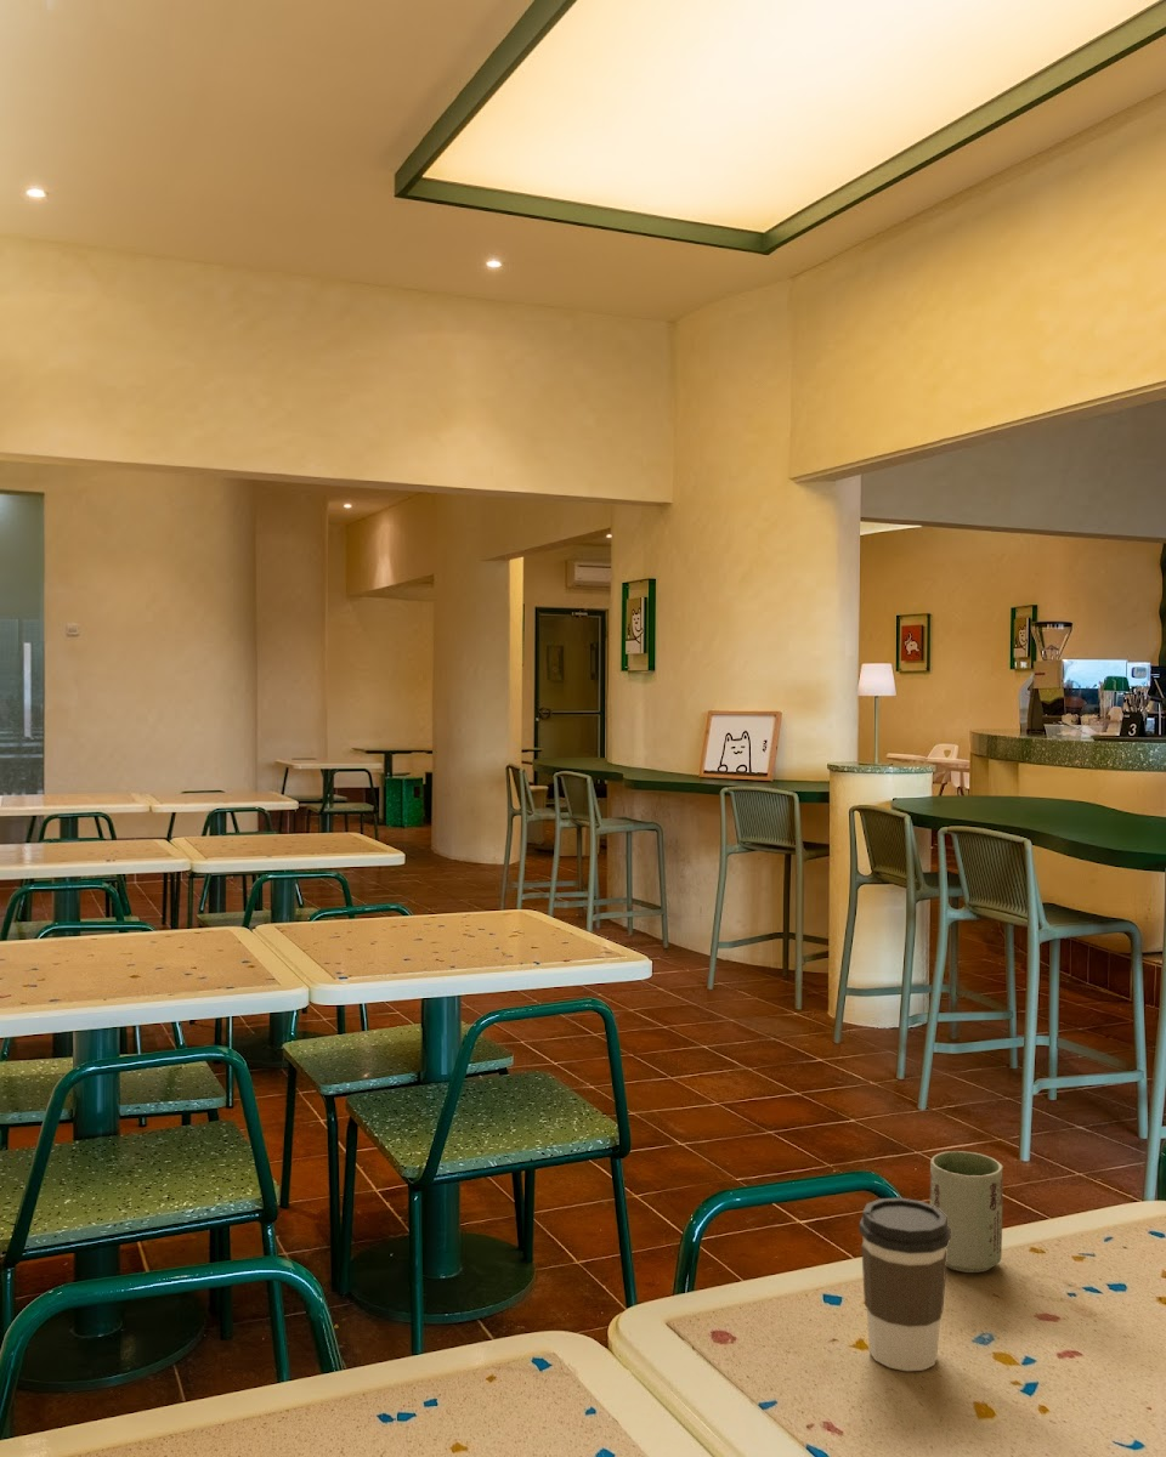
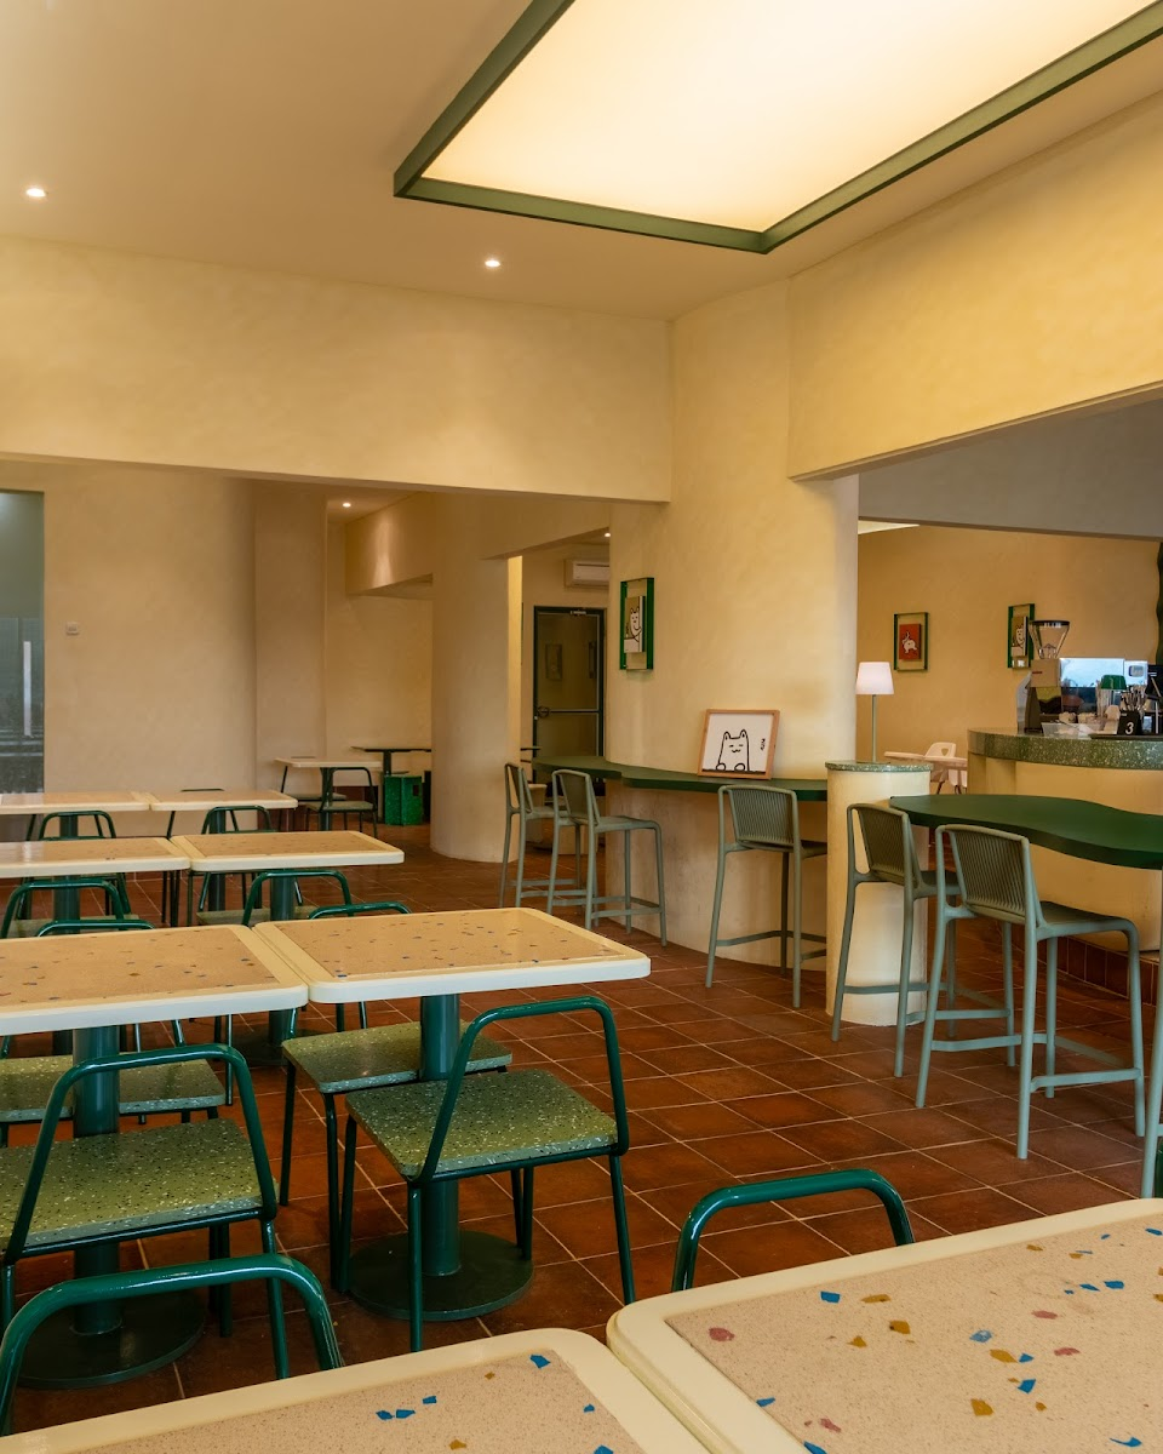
- coffee cup (904, 1283)
- cup (966, 1212)
